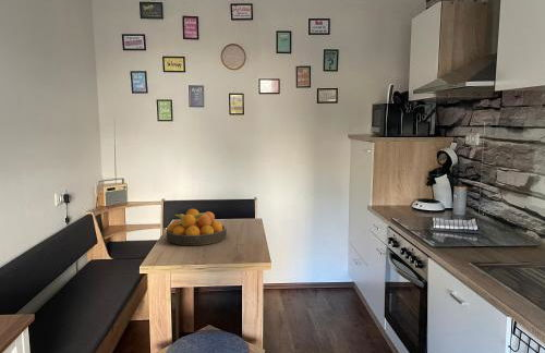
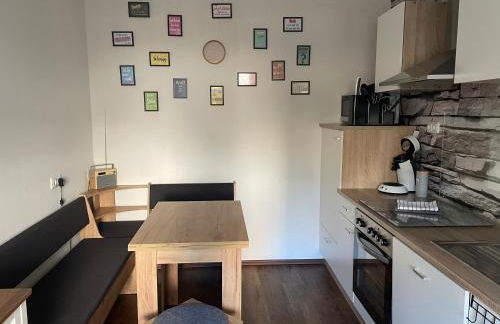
- fruit bowl (196, 224)
